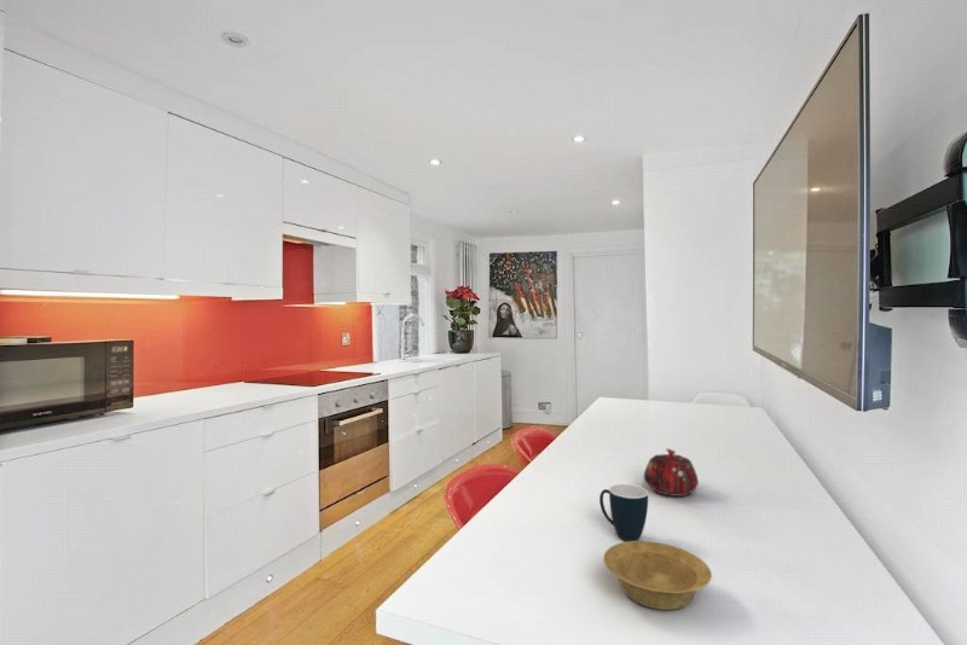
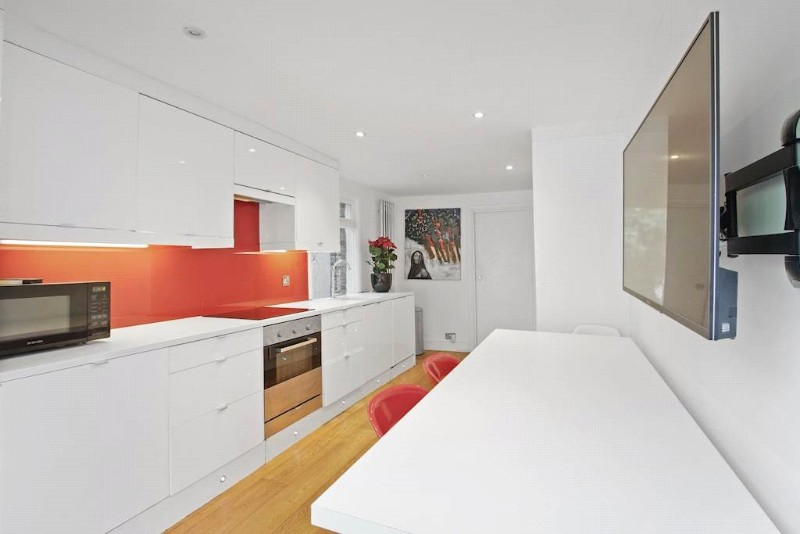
- mug (621, 511)
- teapot (670, 470)
- bowl (655, 577)
